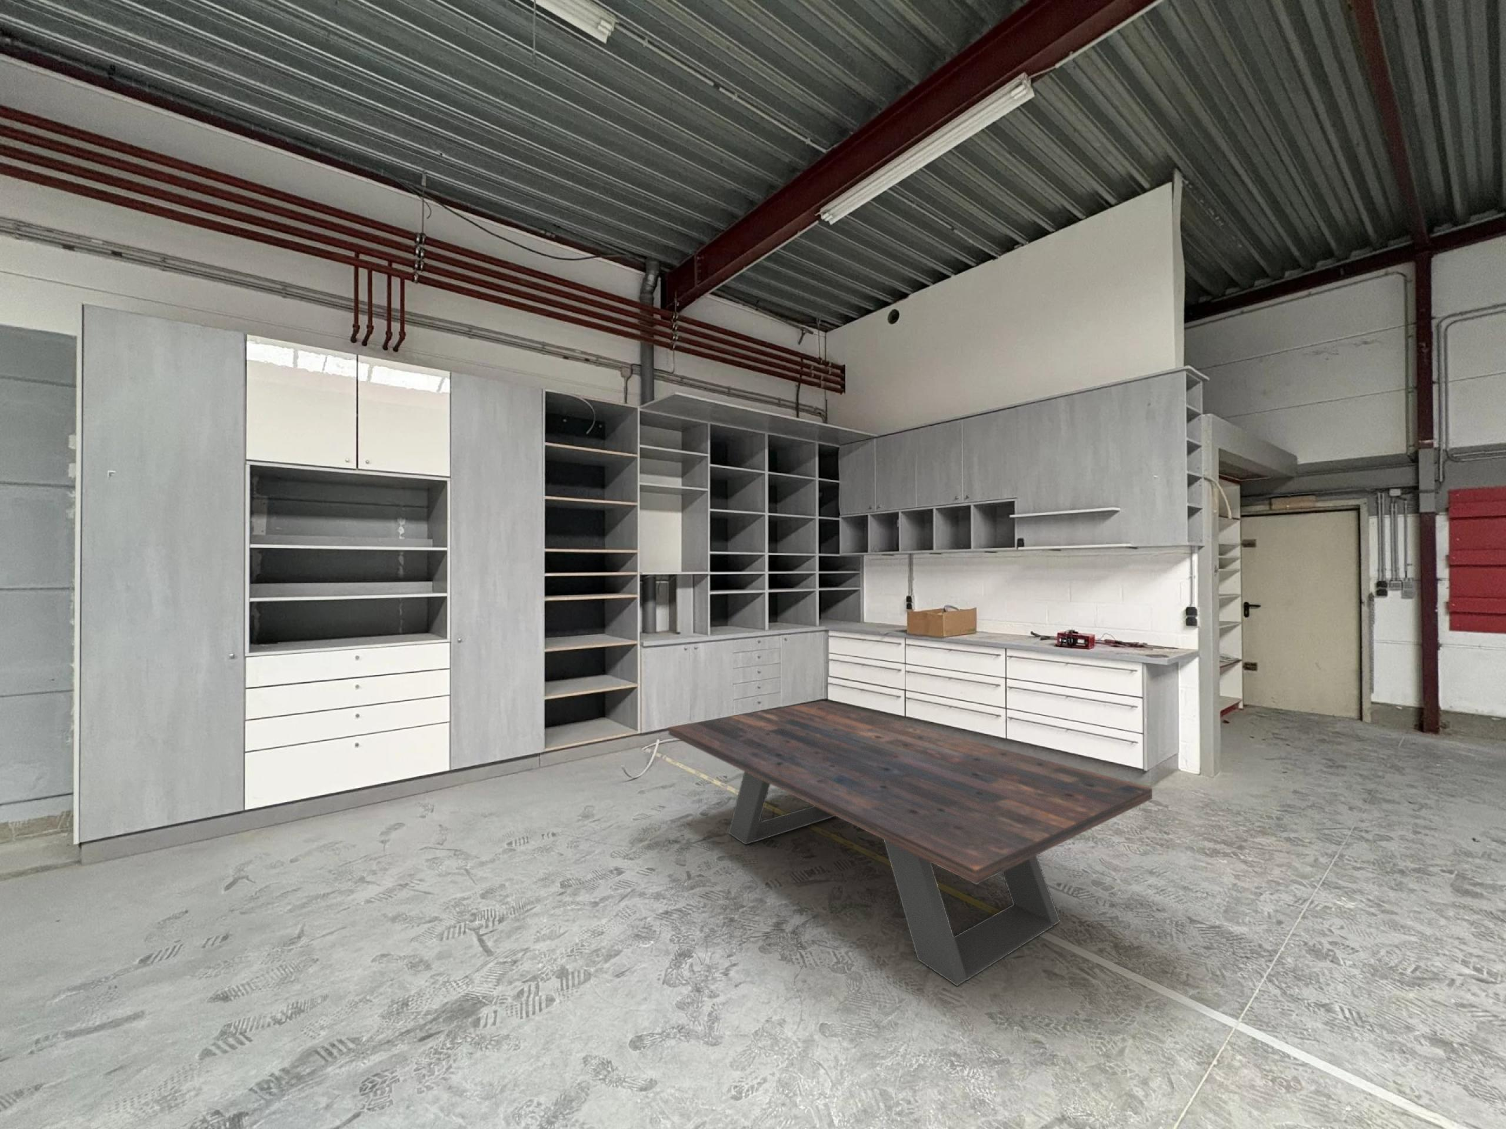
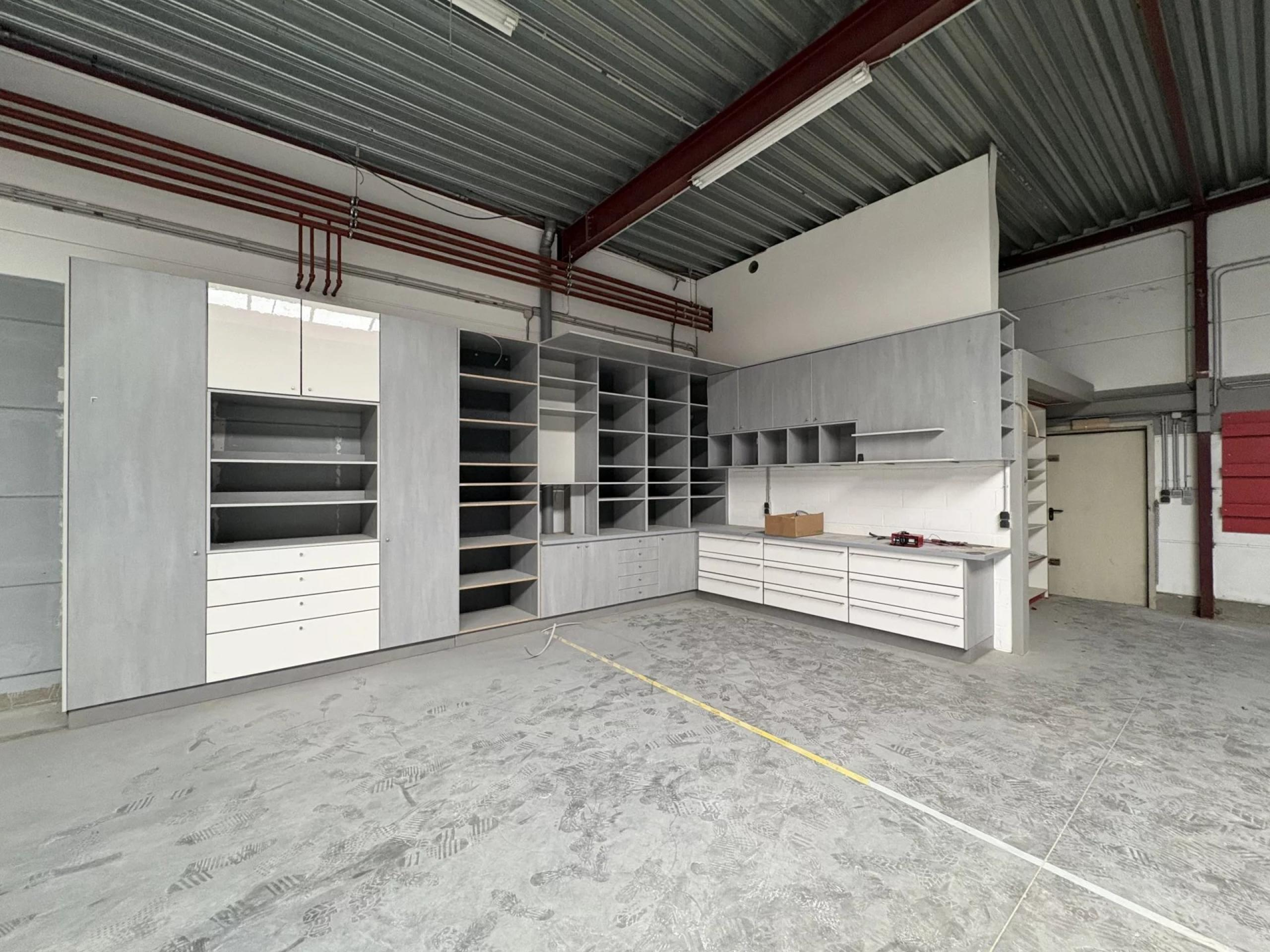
- dining table (869, 811)
